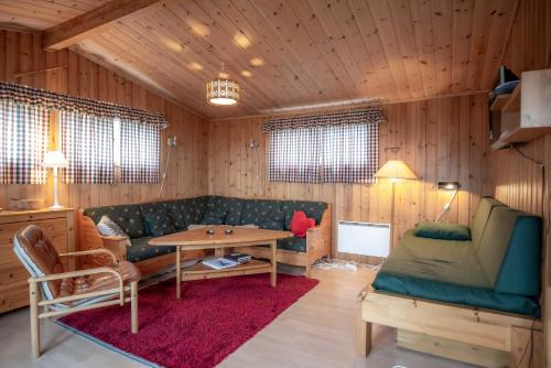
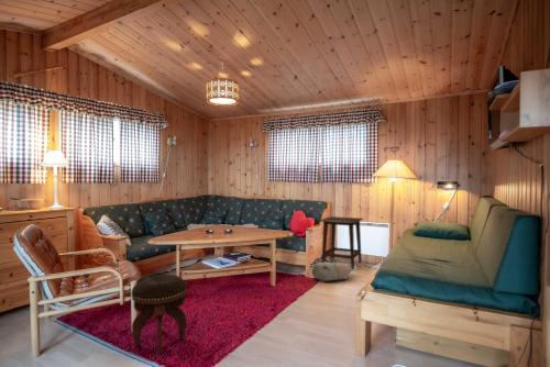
+ side table (341, 248)
+ footstool (160, 310)
+ plush toy (331, 269)
